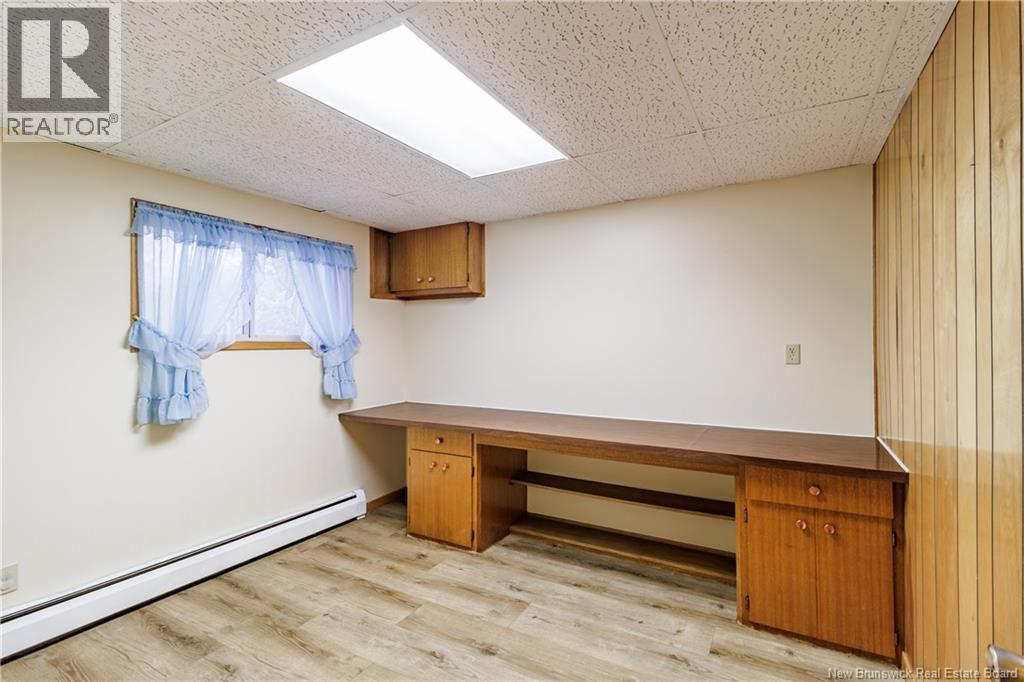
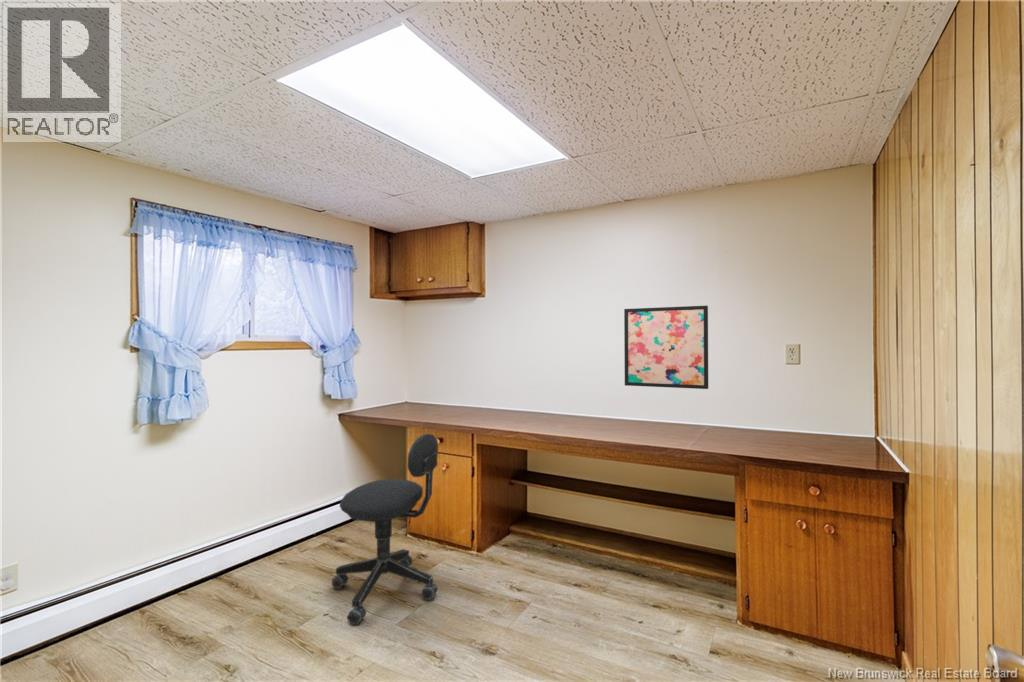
+ office chair (383, 512)
+ wall art (664, 347)
